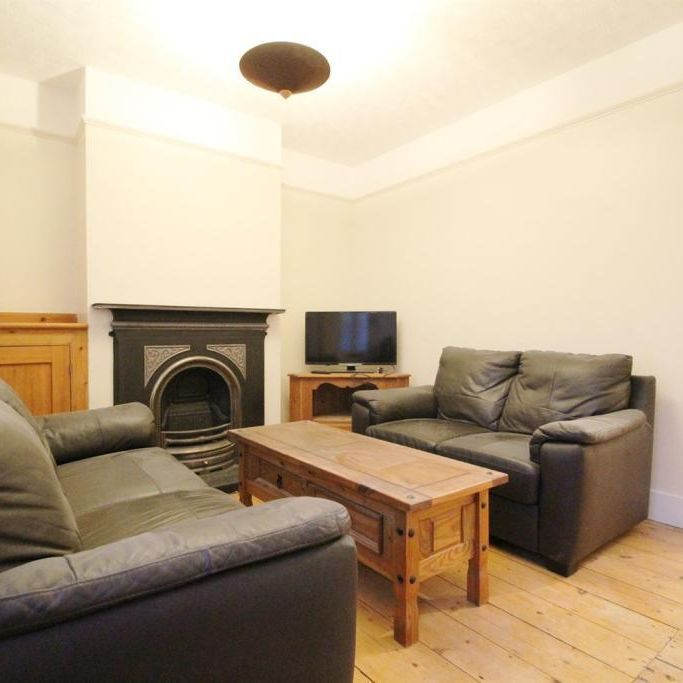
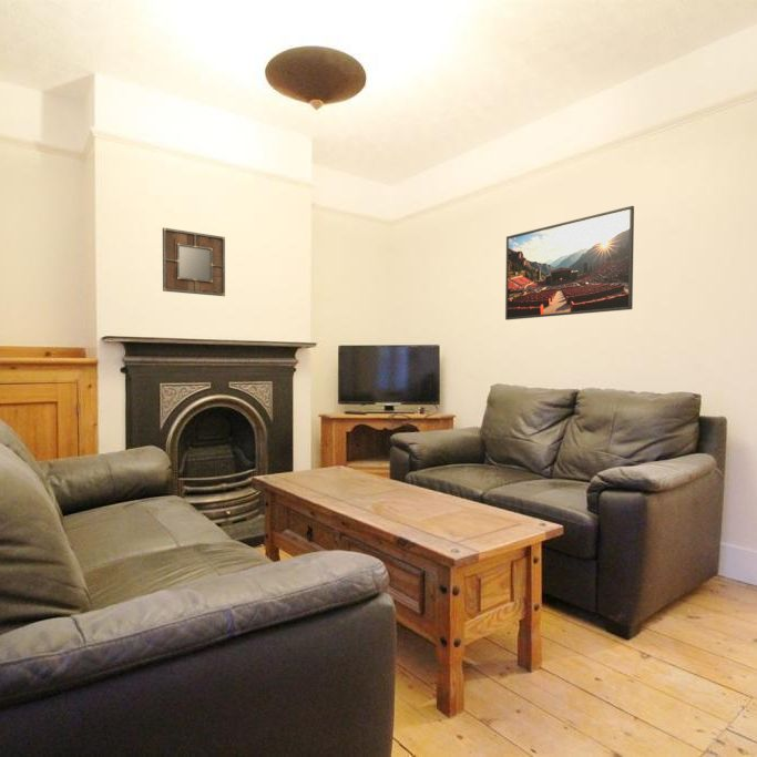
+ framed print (562, 268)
+ home mirror (194, 263)
